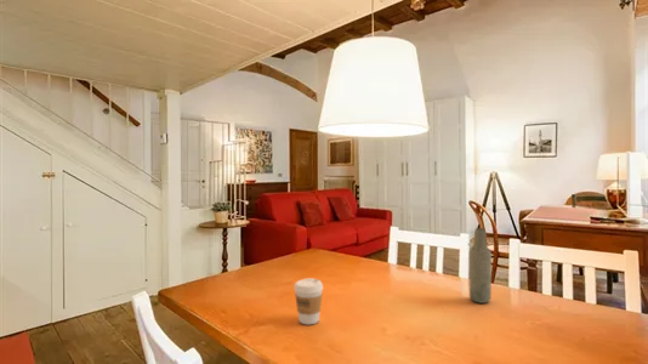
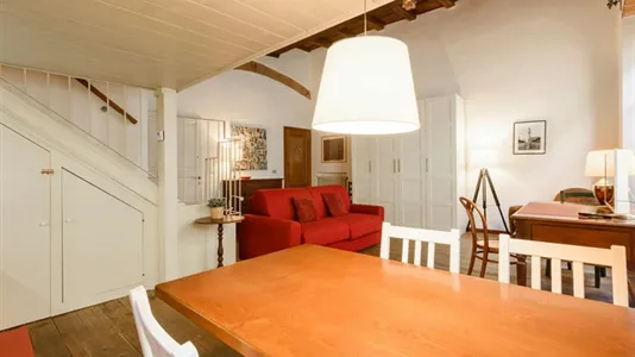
- coffee cup (308, 300)
- bottle (479, 263)
